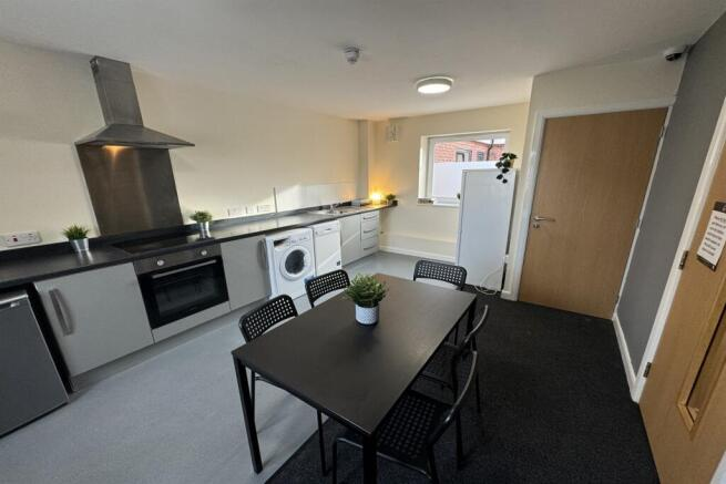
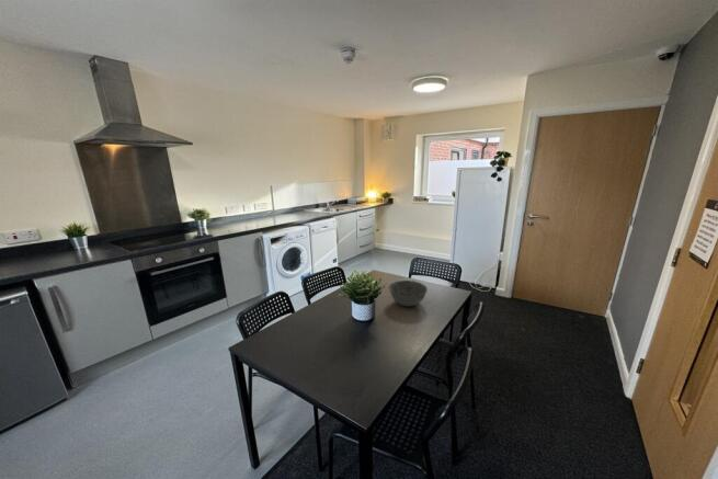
+ bowl (407, 295)
